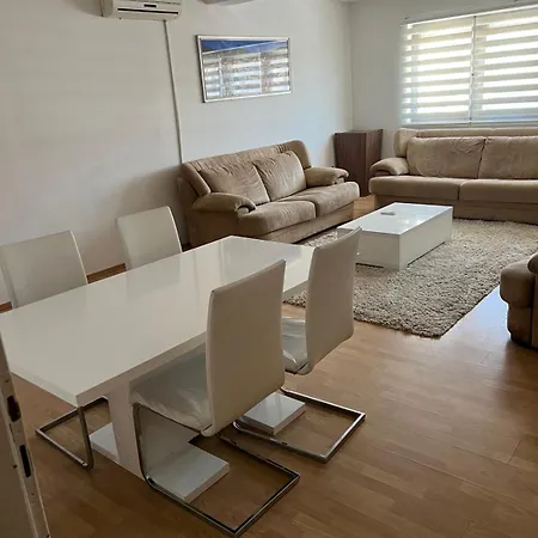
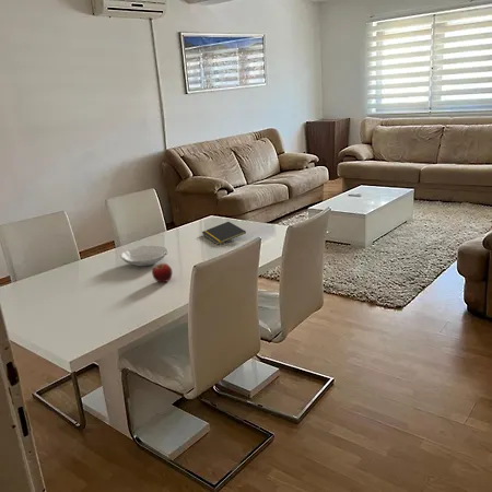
+ notepad (223, 232)
+ bowl (144, 257)
+ fruit (162, 272)
